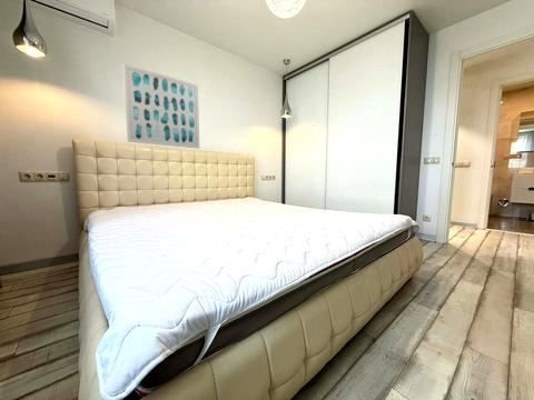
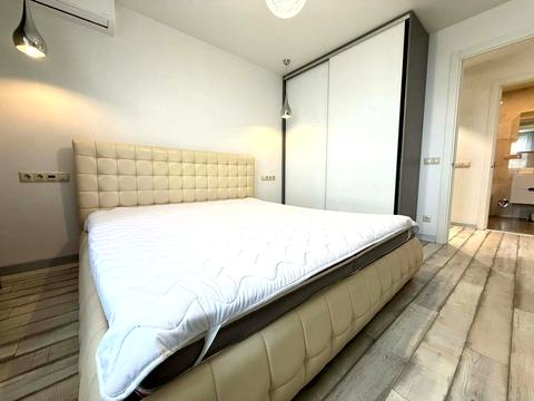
- wall art (165, 110)
